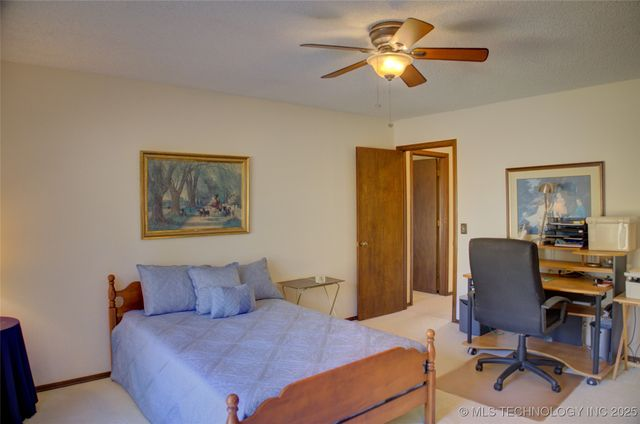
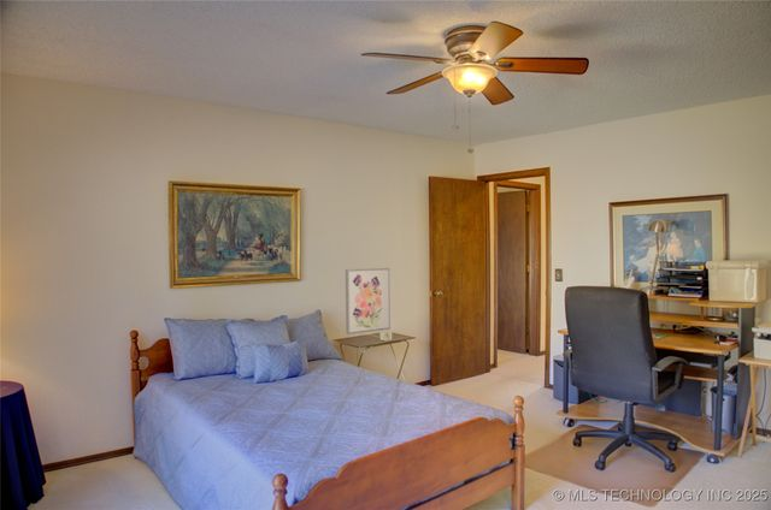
+ wall art (367, 300)
